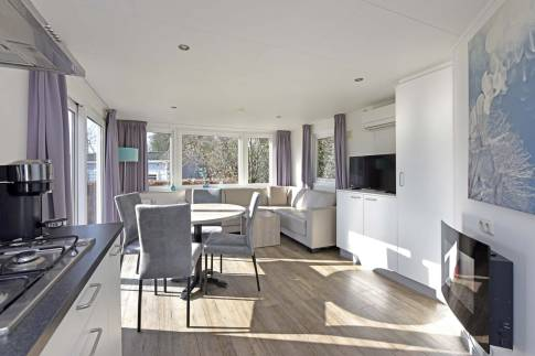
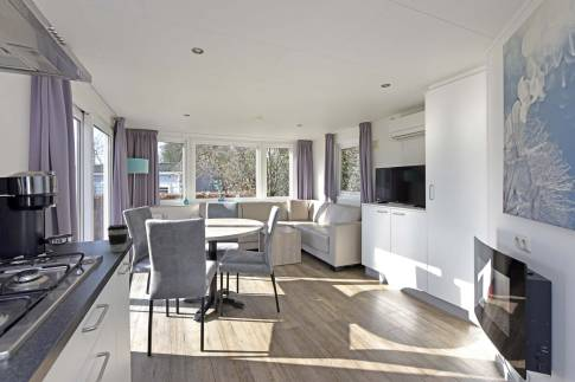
+ coffee cup (117, 238)
